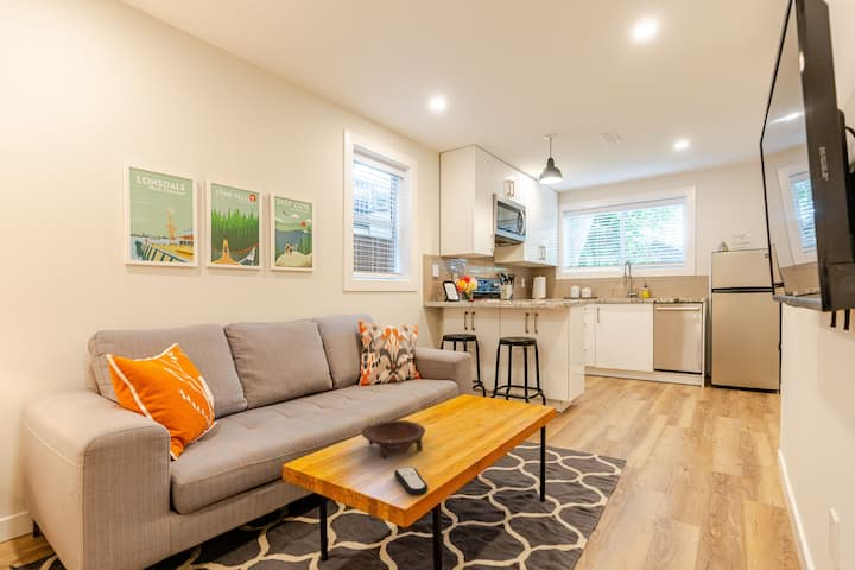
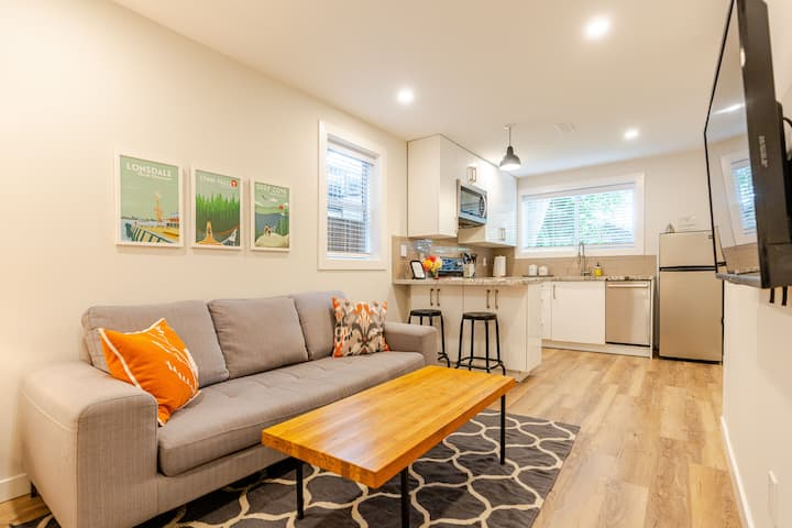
- bowl (393, 438)
- remote control (411, 480)
